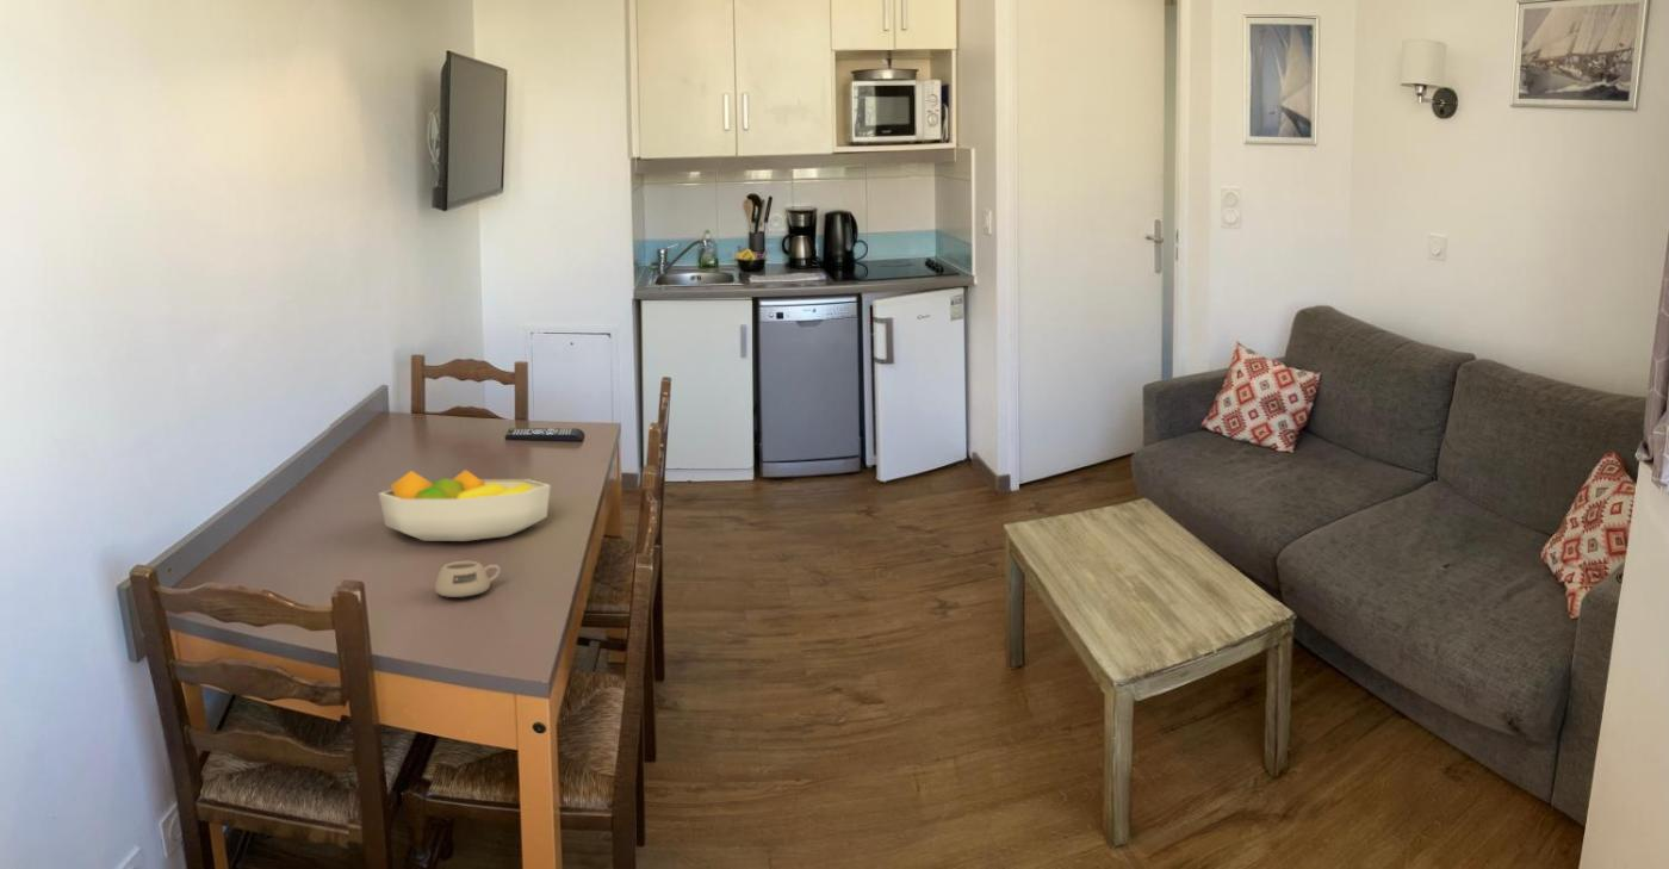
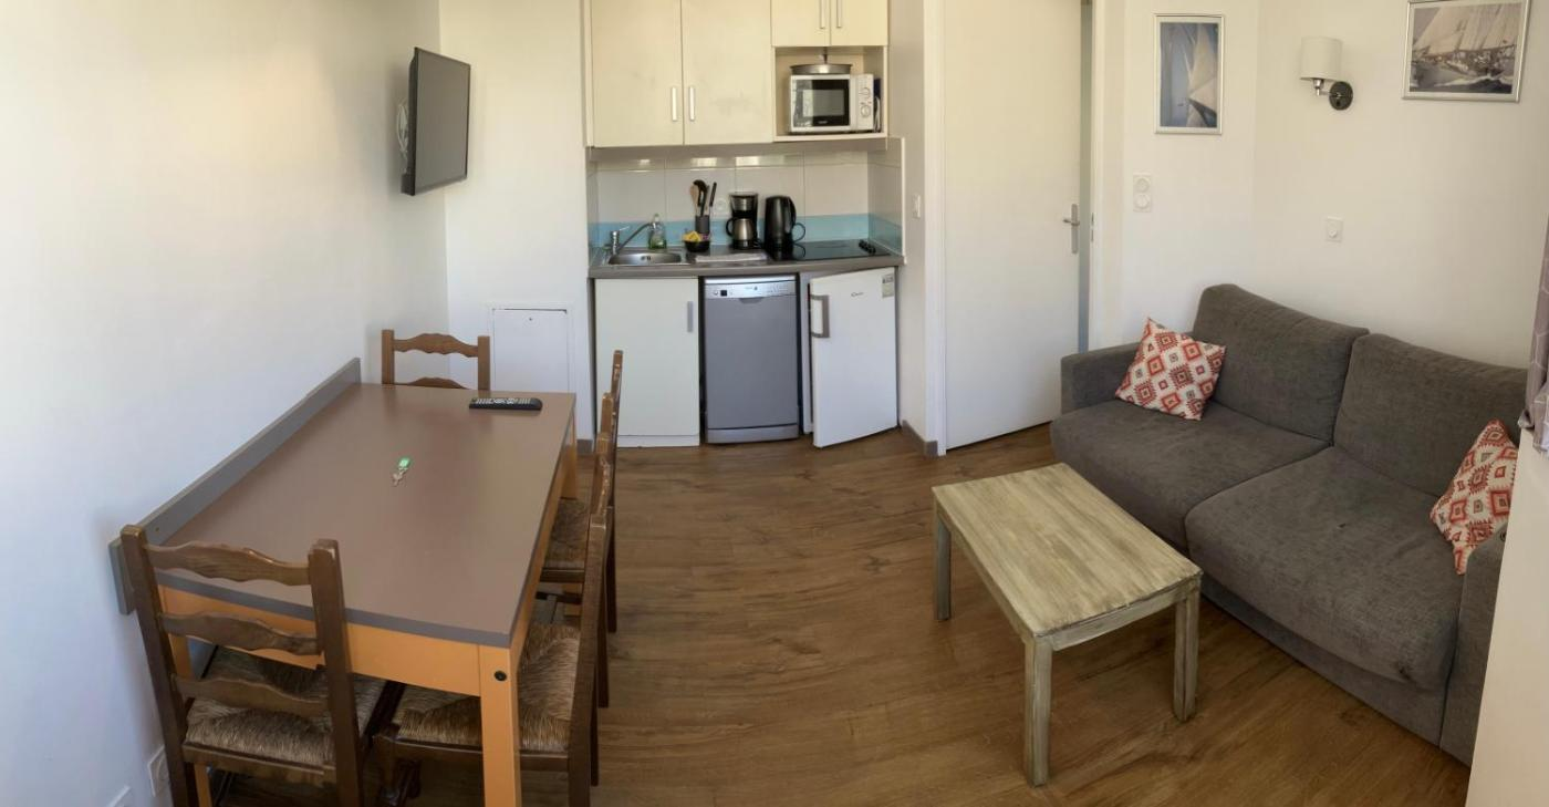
- mug (467, 578)
- fruit bowl (466, 501)
